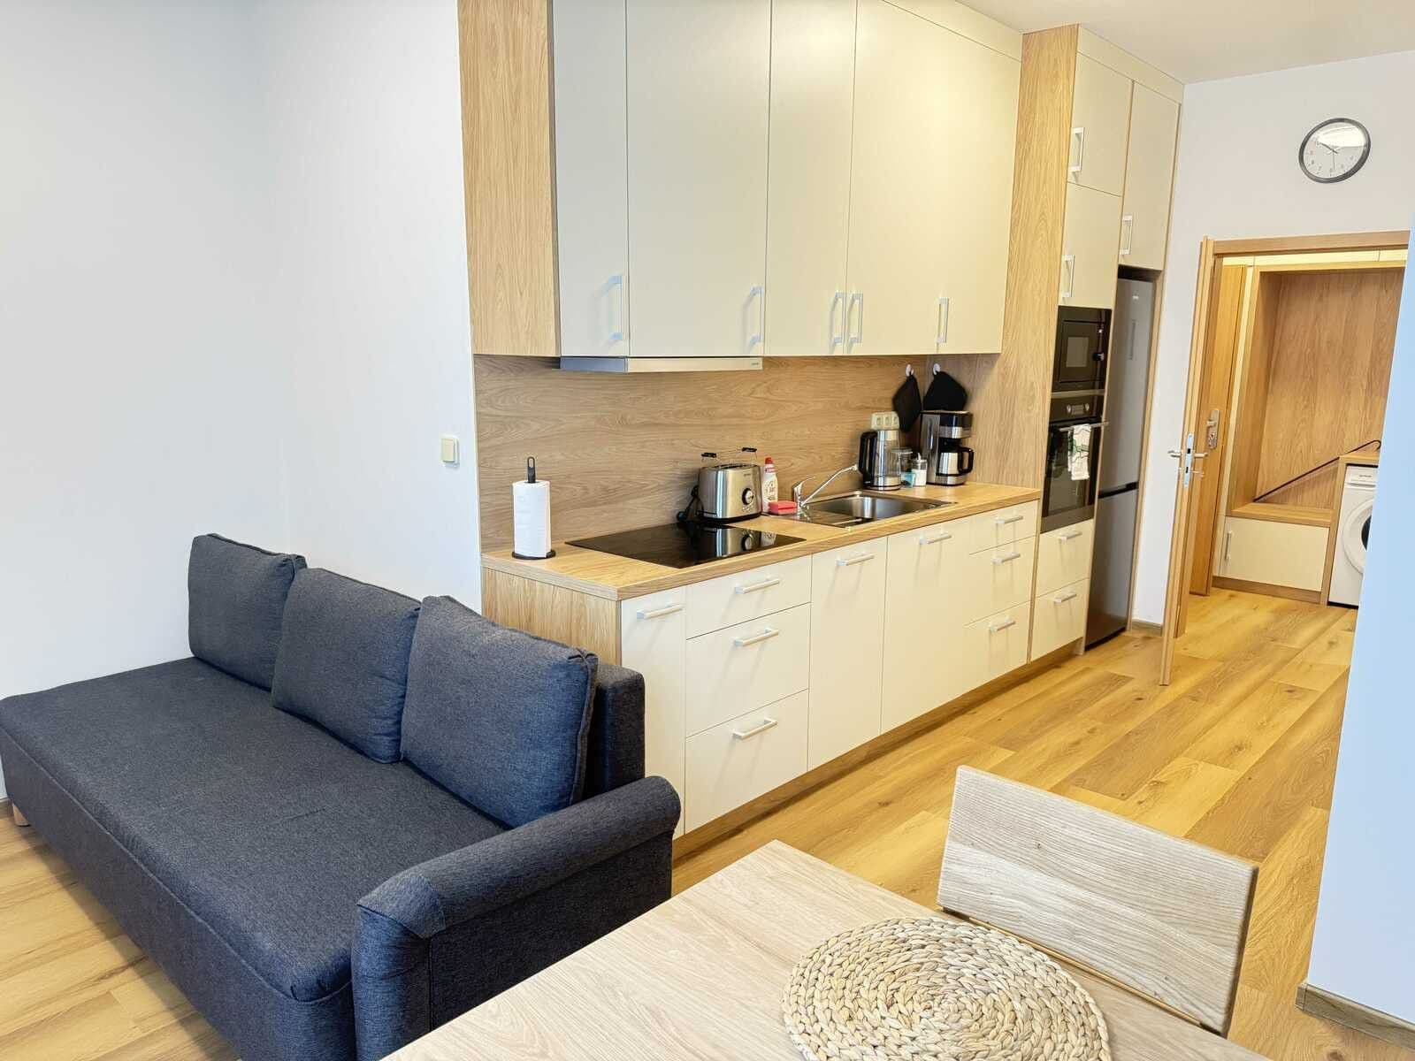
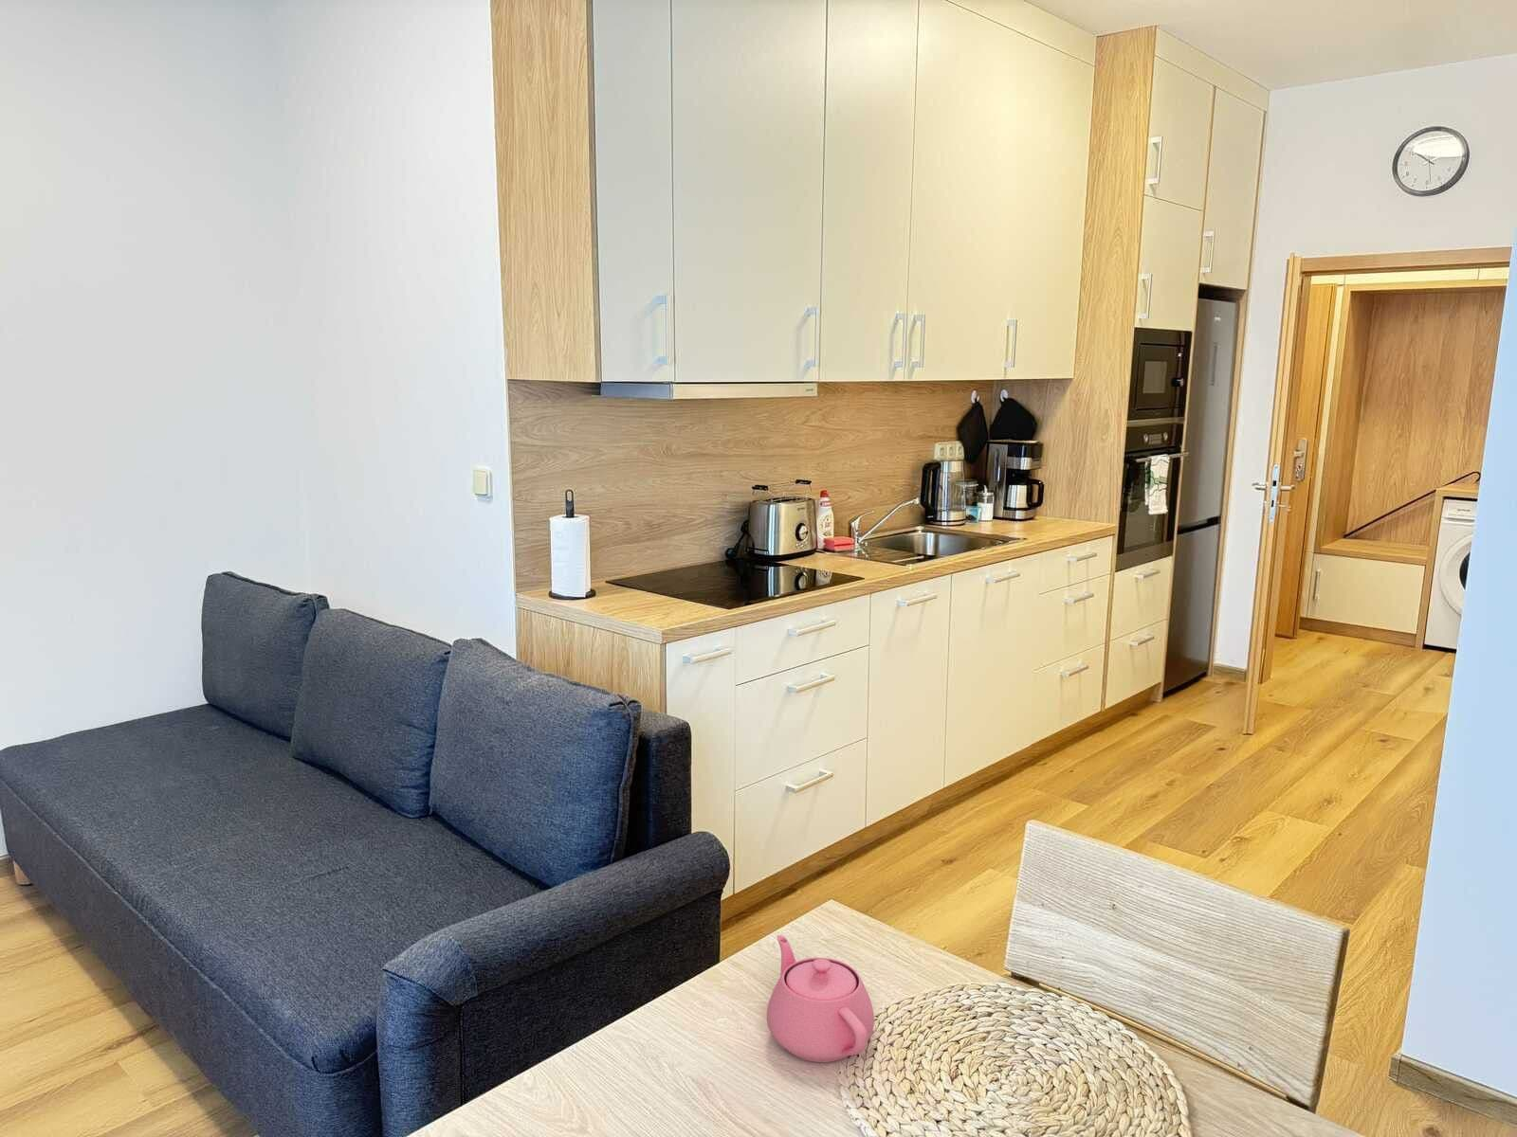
+ teapot (817, 997)
